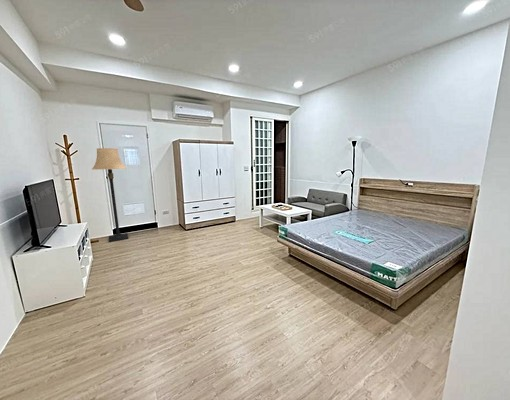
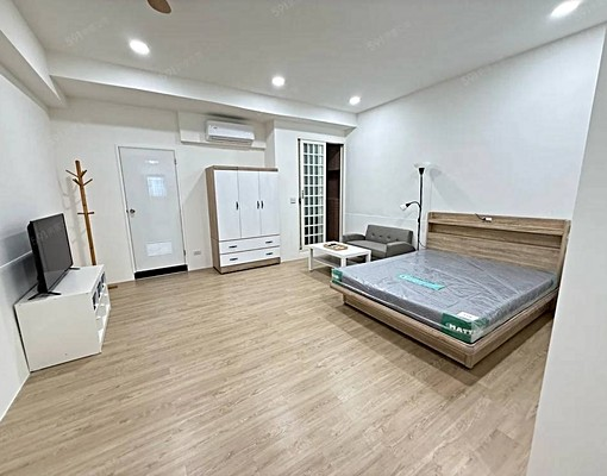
- lamp (113, 195)
